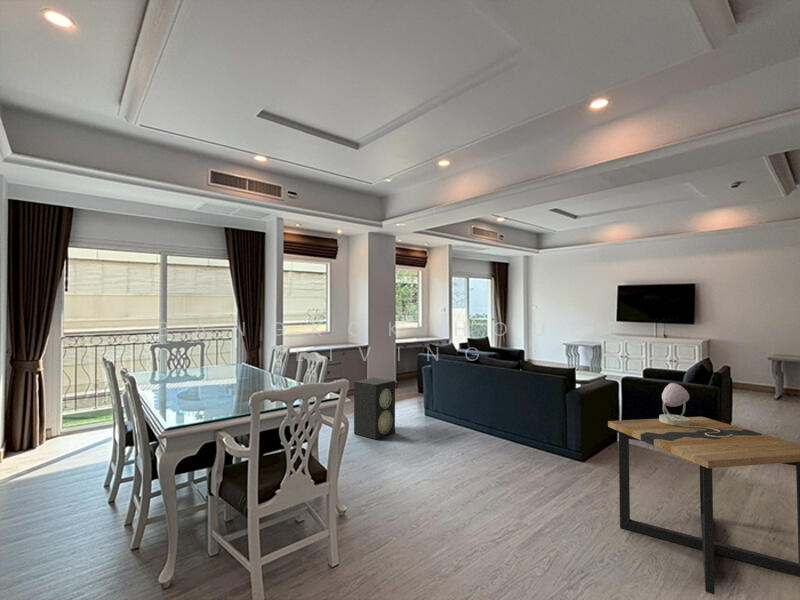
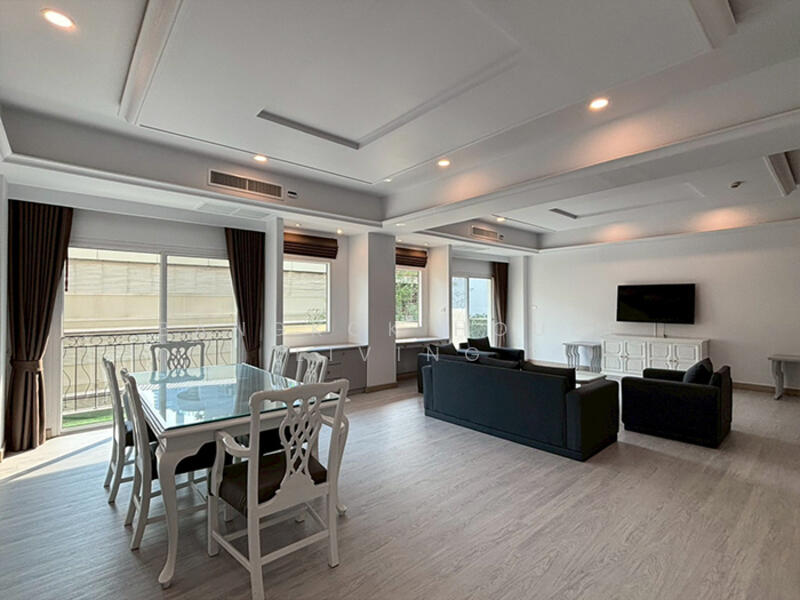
- table lamp (684, 407)
- speaker (375, 407)
- side table (705, 492)
